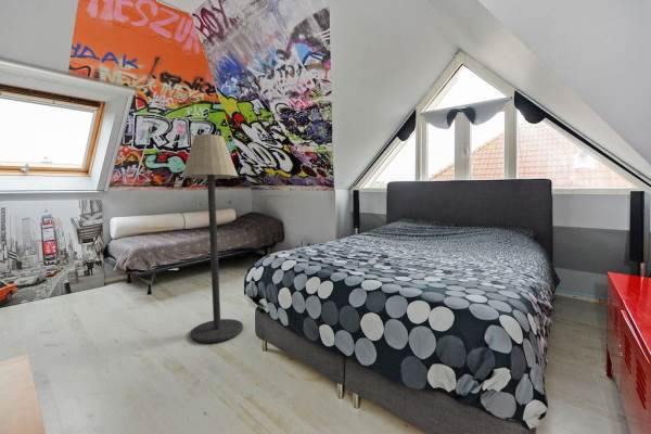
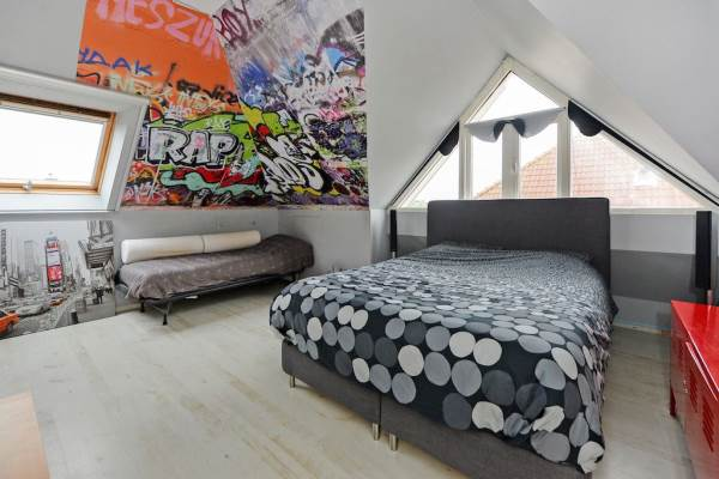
- floor lamp (213, 235)
